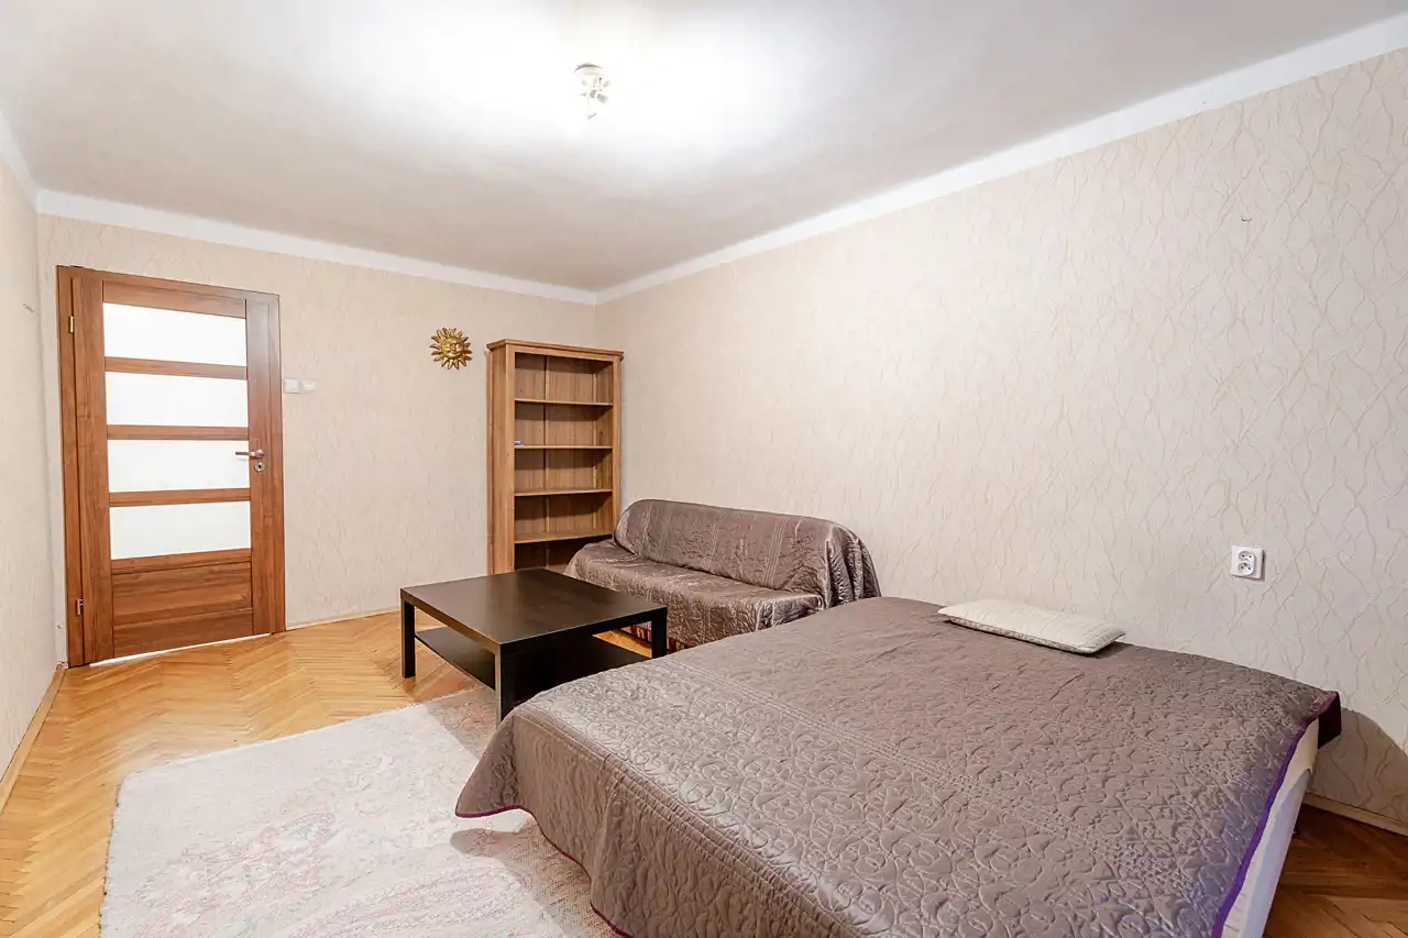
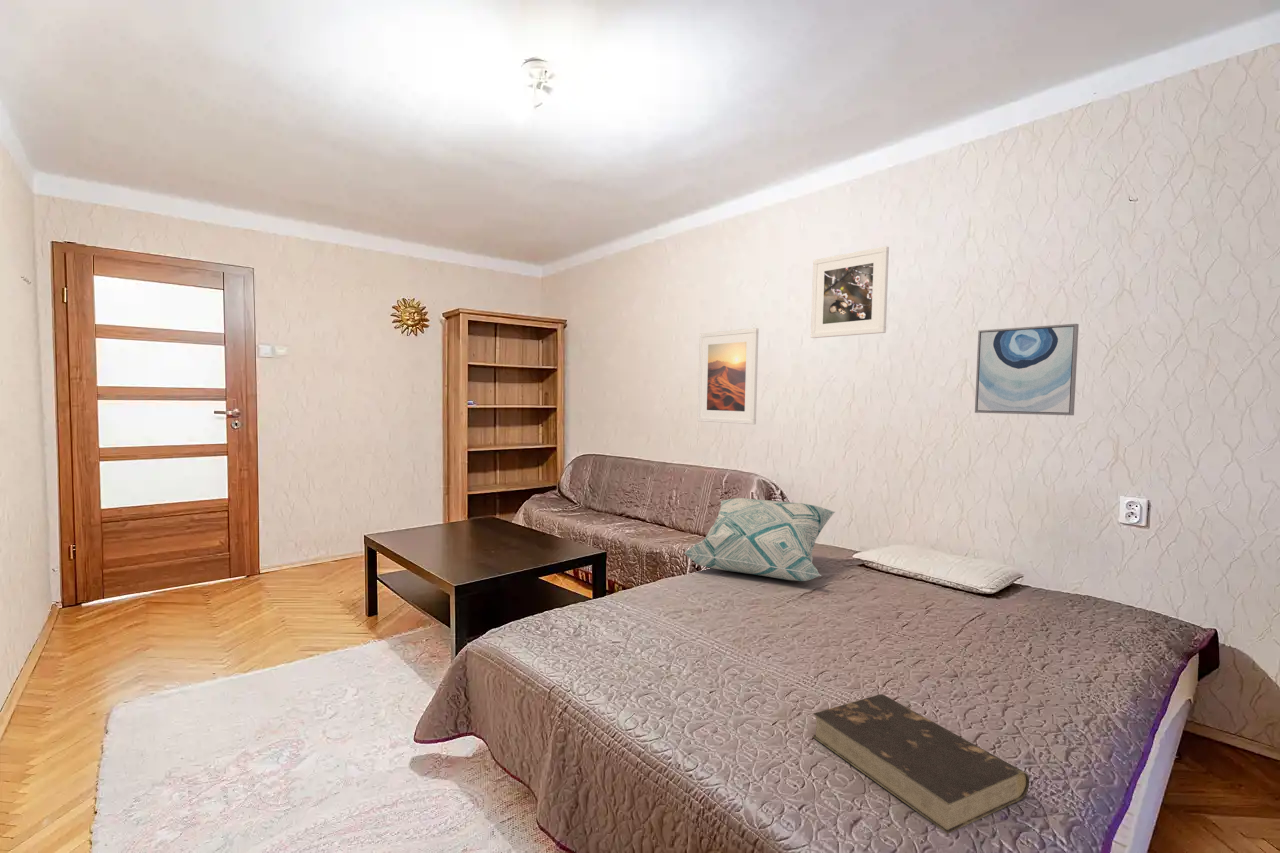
+ book (912, 751)
+ wall art (1023, 370)
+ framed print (847, 294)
+ decorative pillow (763, 535)
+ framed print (726, 377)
